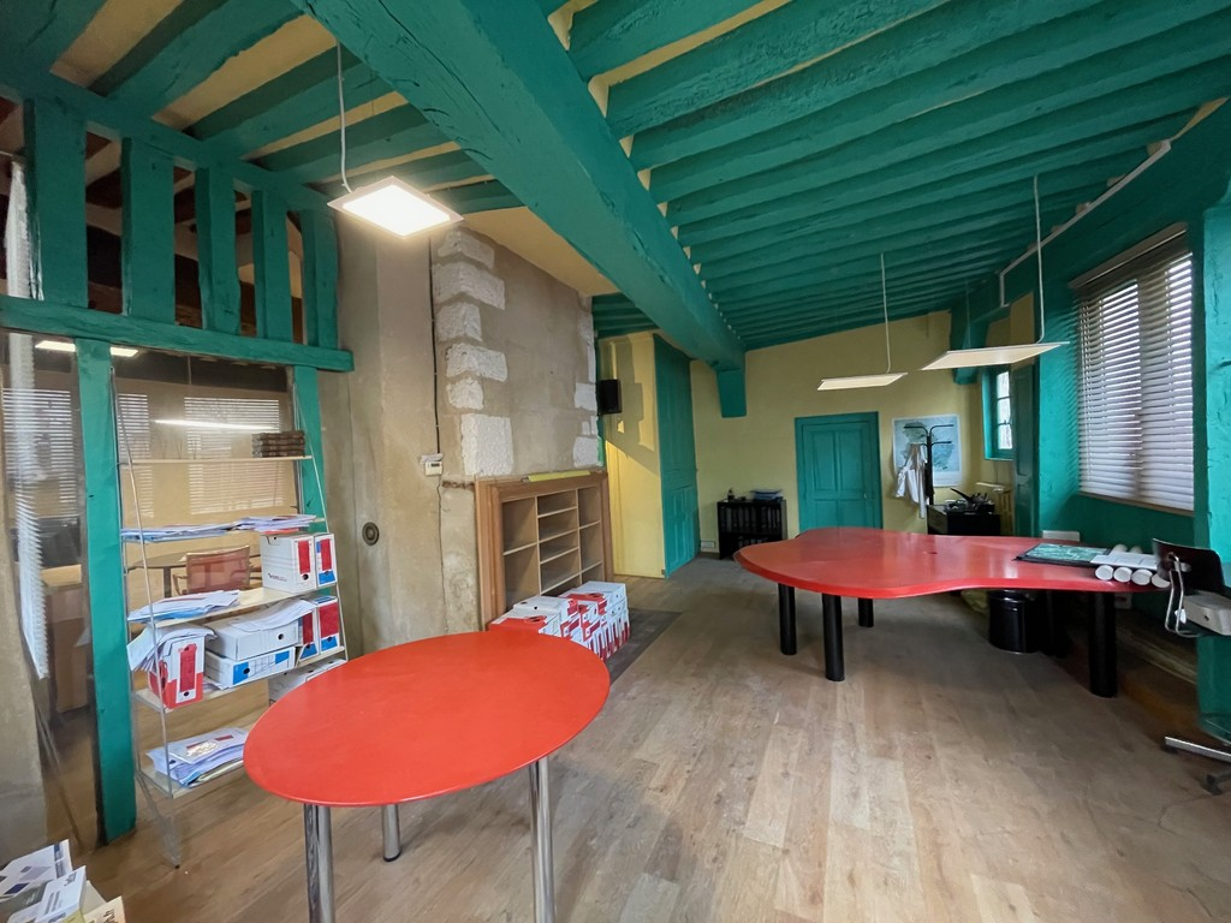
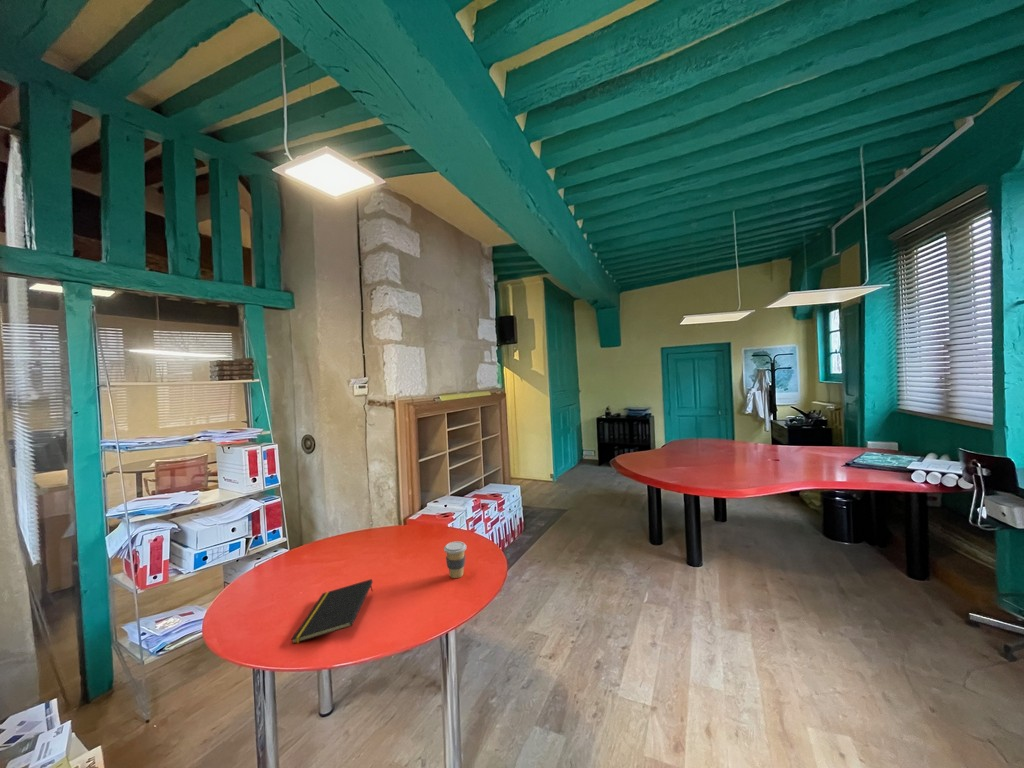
+ notepad (336, 608)
+ coffee cup (455, 560)
